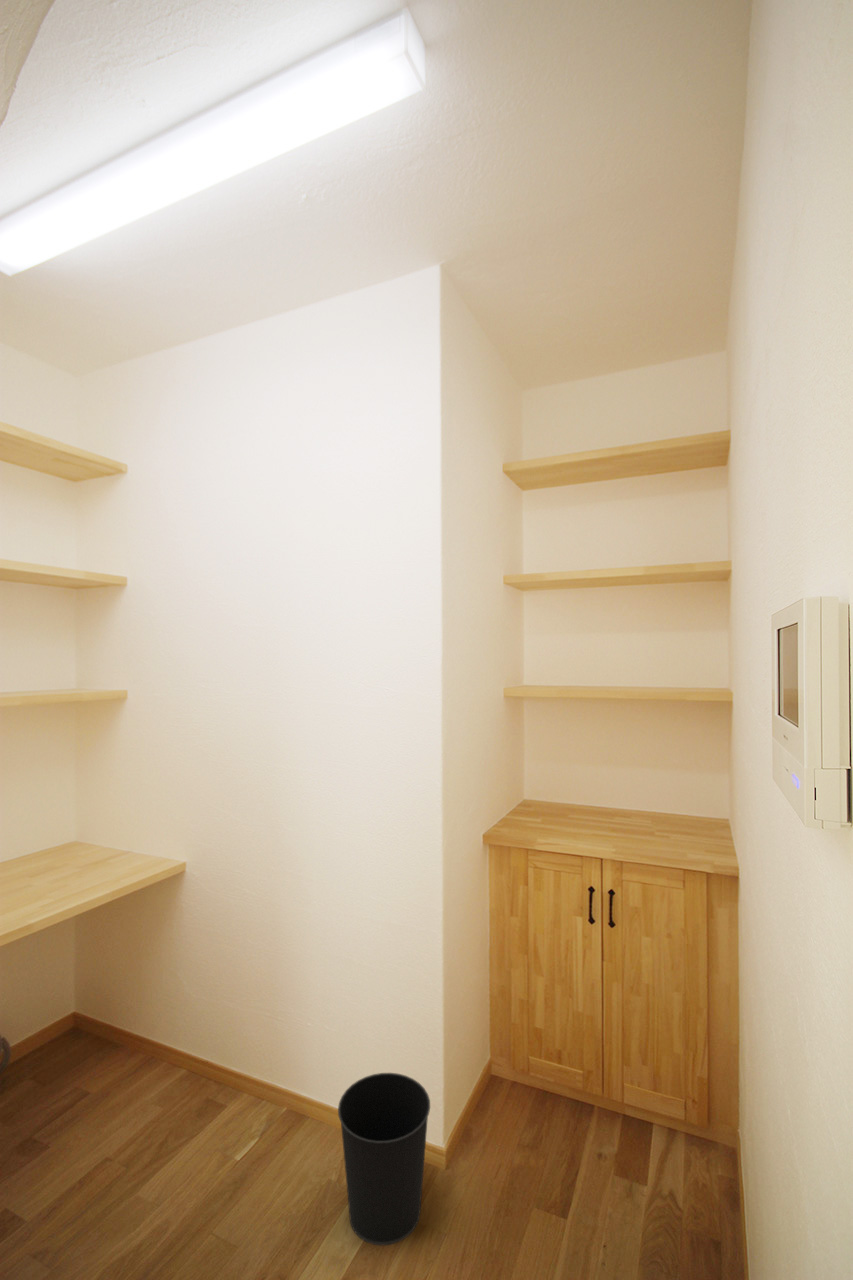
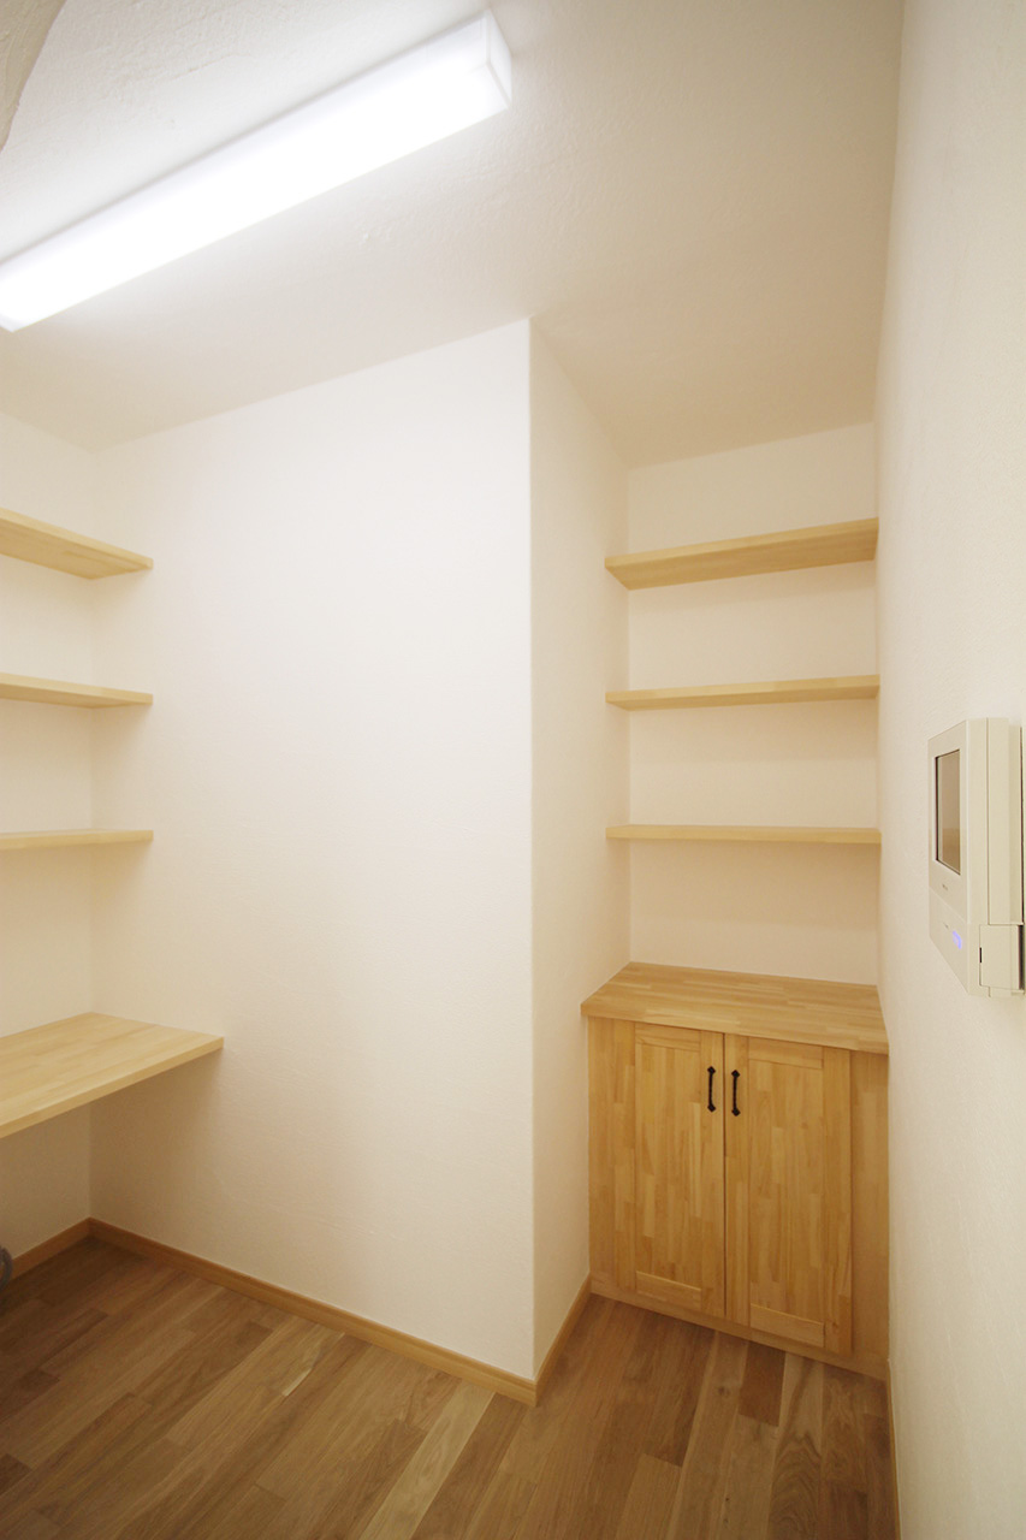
- wastebasket (384, 1158)
